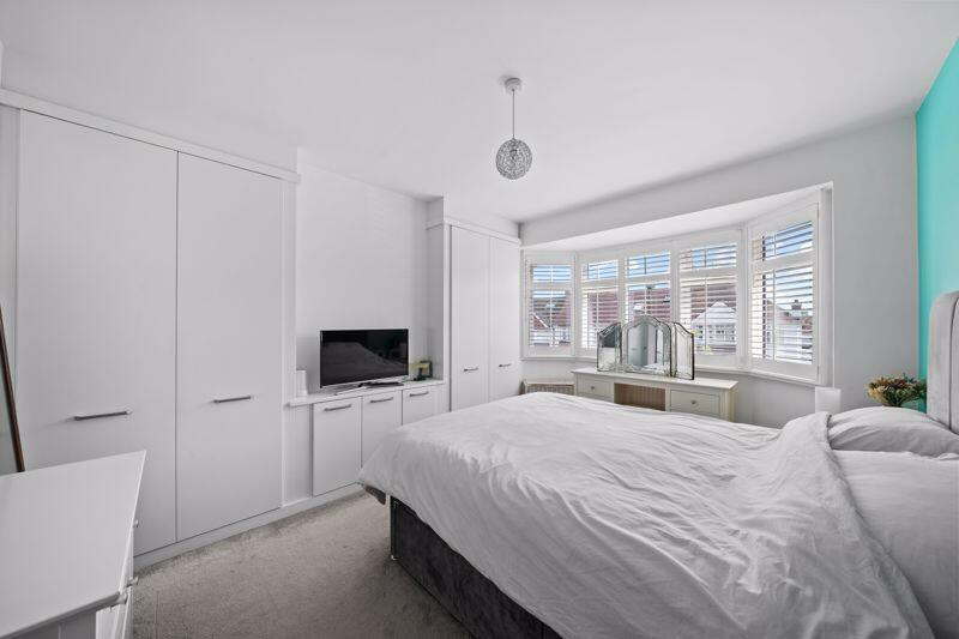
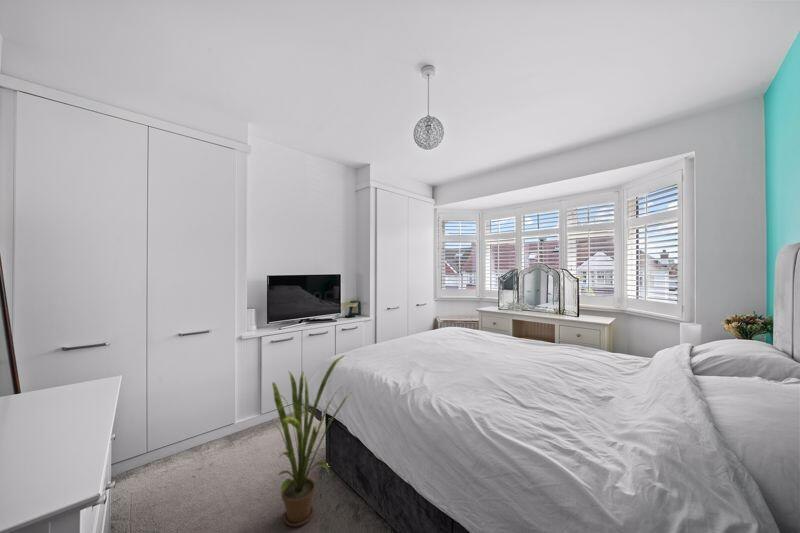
+ house plant (305, 436)
